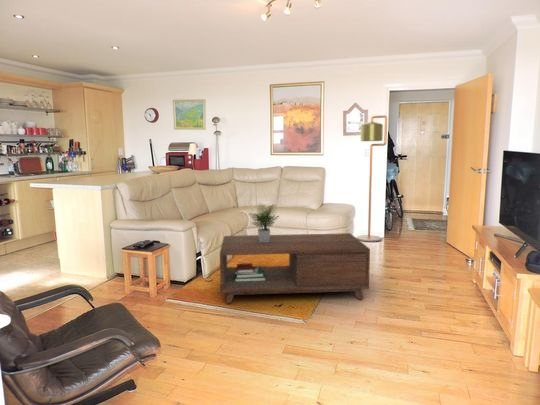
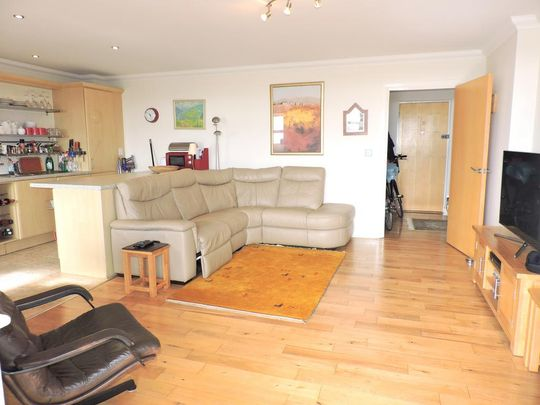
- floor lamp (371, 178)
- coffee table (291, 247)
